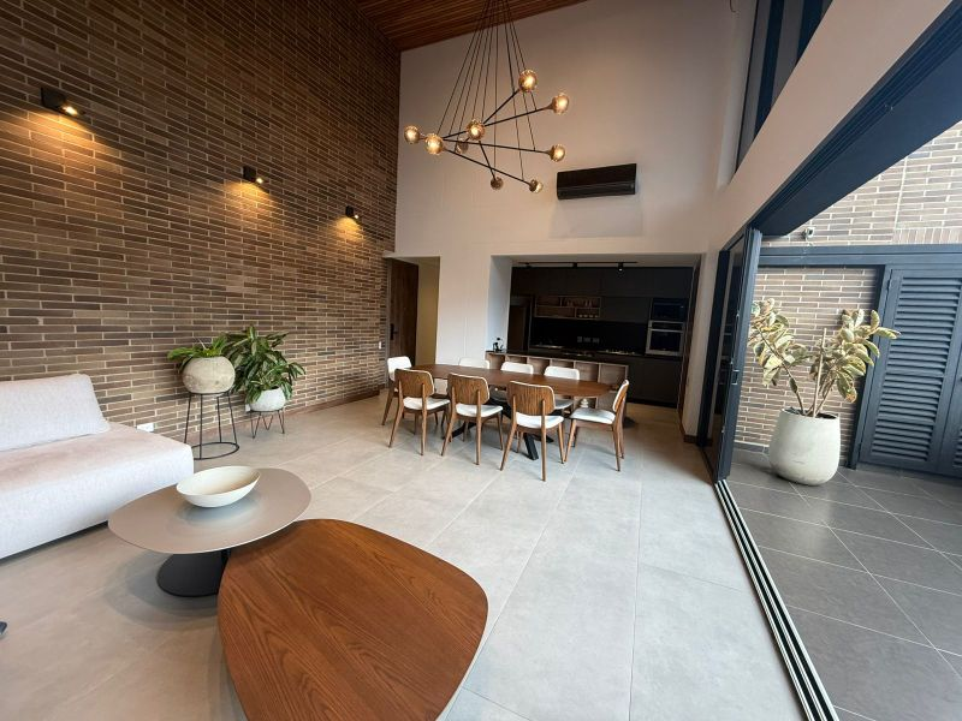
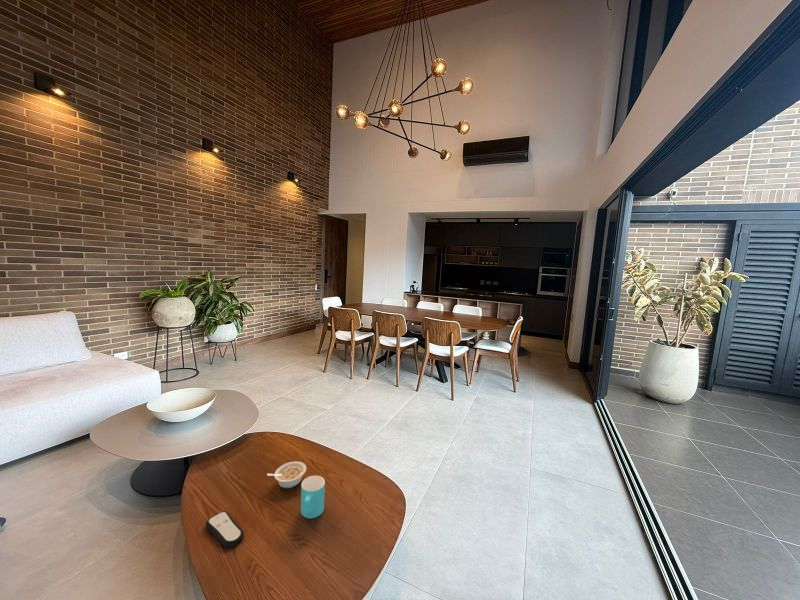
+ cup (309, 499)
+ remote control (225, 528)
+ legume (289, 475)
